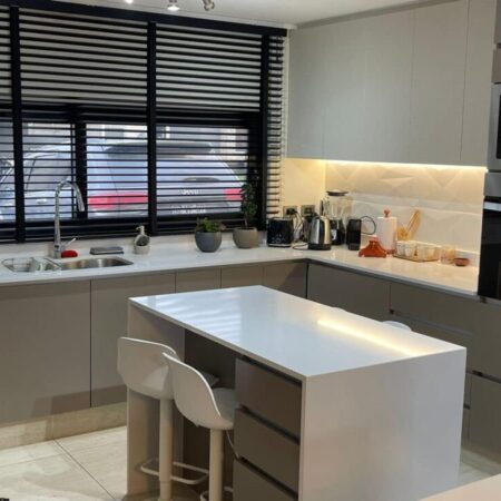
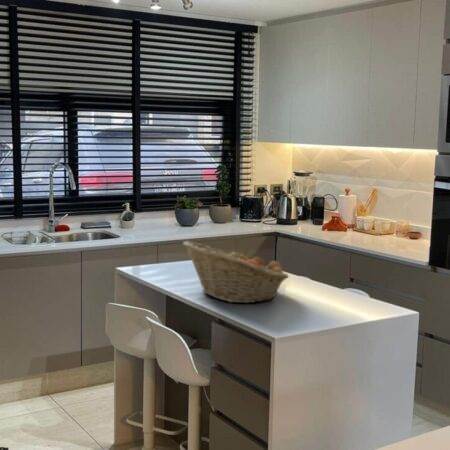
+ fruit basket (234, 268)
